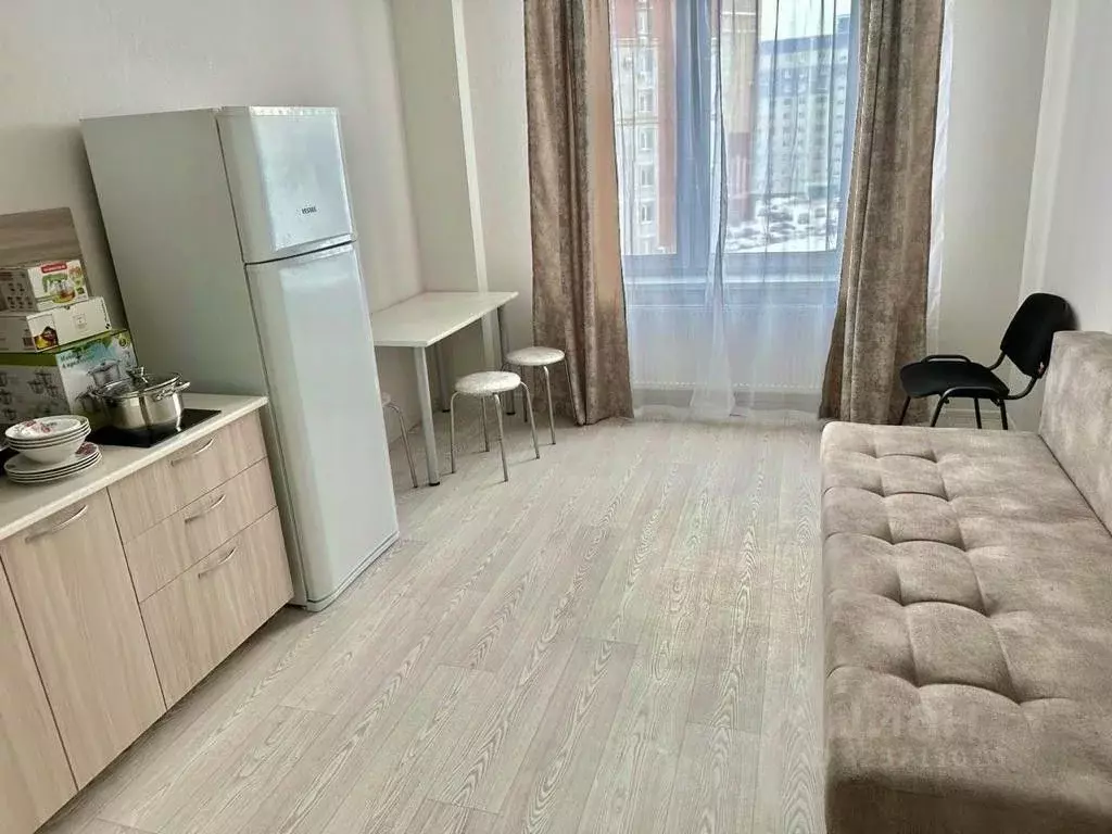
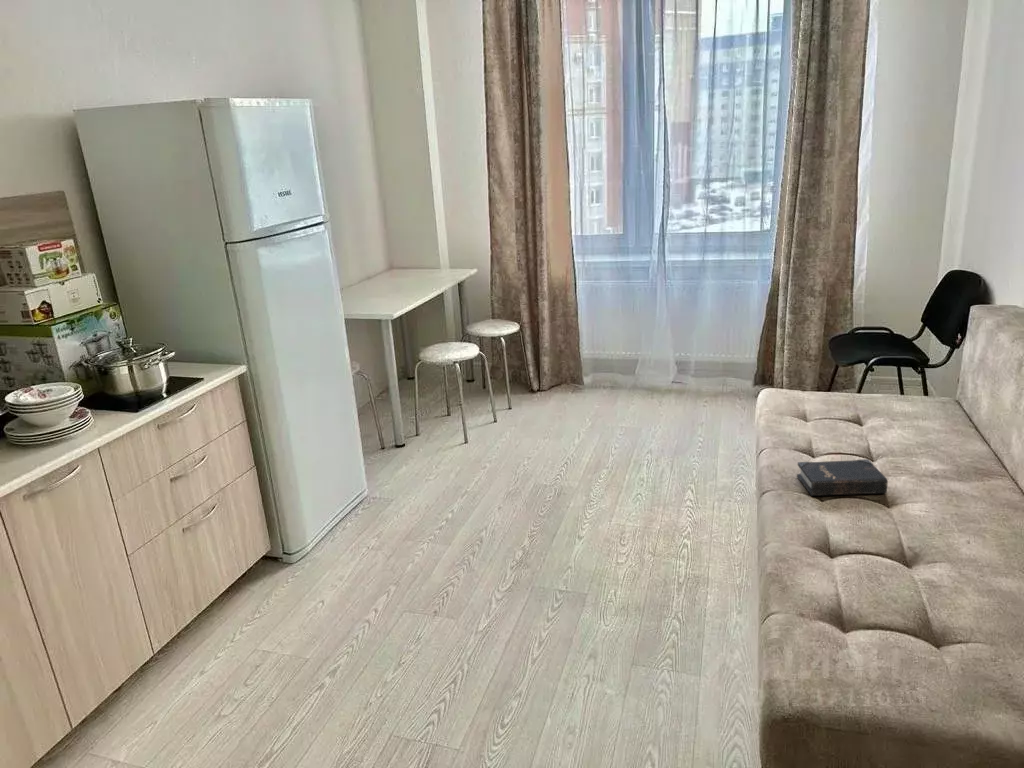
+ hardback book (840, 477)
